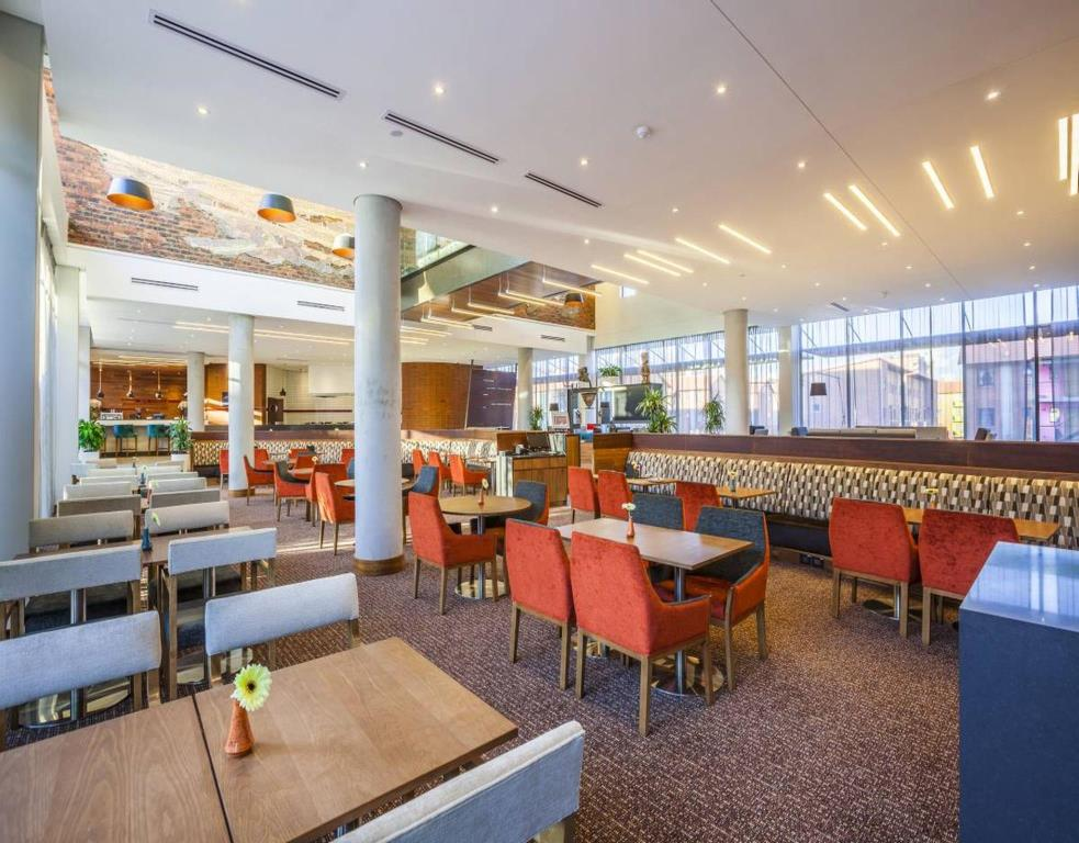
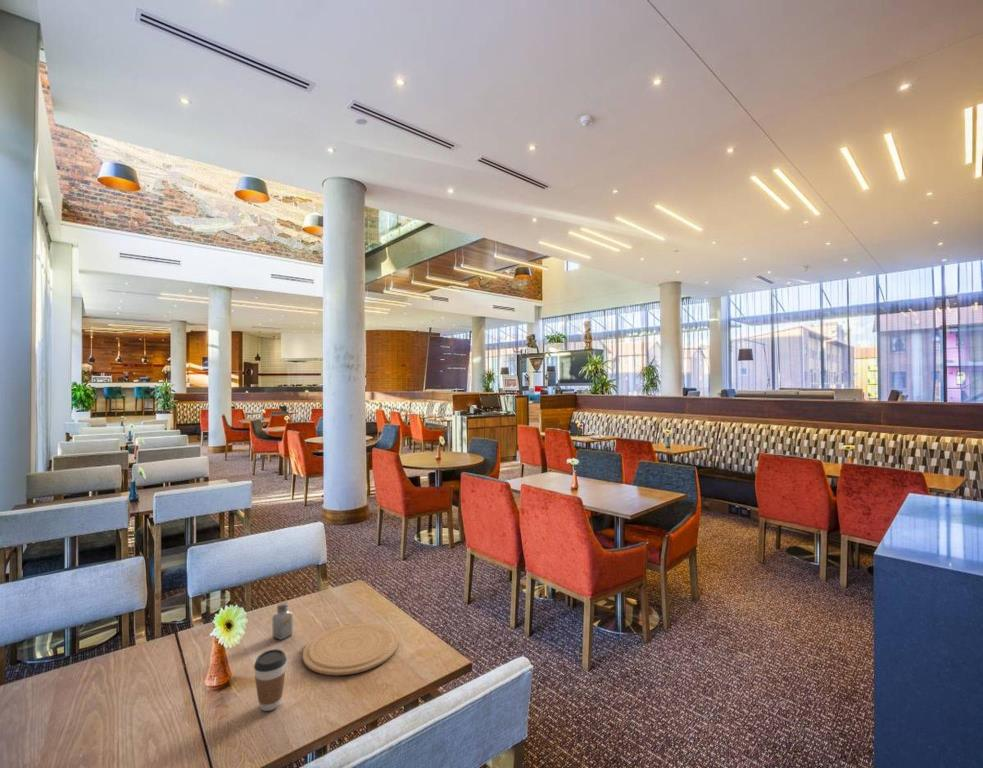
+ coffee cup (270, 680)
+ plate (351, 645)
+ saltshaker (282, 619)
